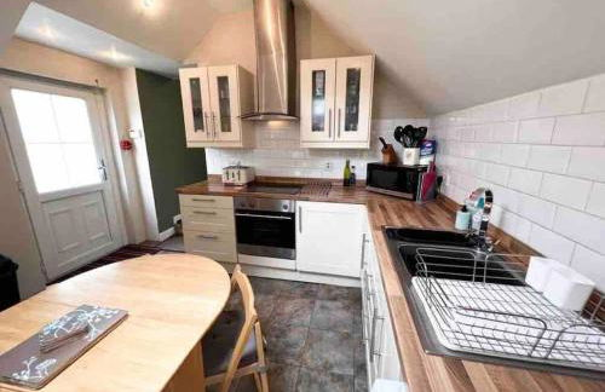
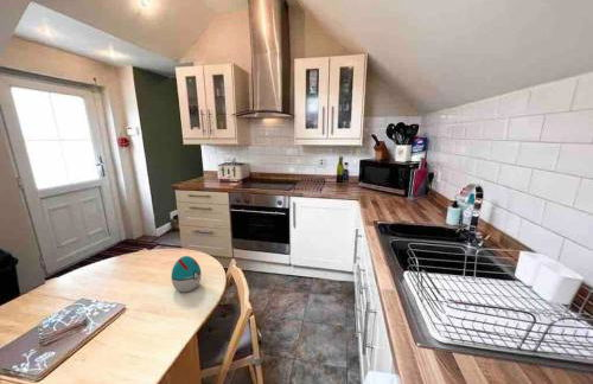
+ decorative egg (186, 271)
